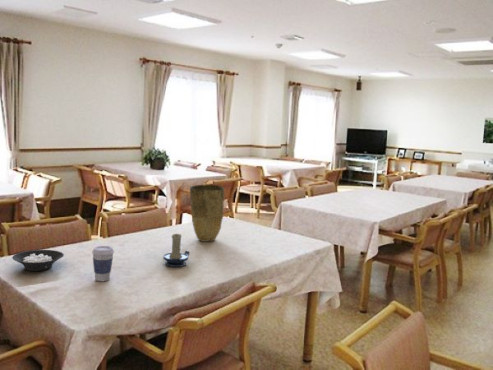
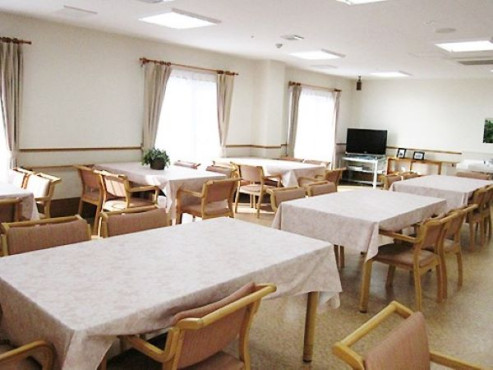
- cereal bowl (38, 261)
- vase (206, 213)
- candle holder (179, 248)
- coffee cup (102, 263)
